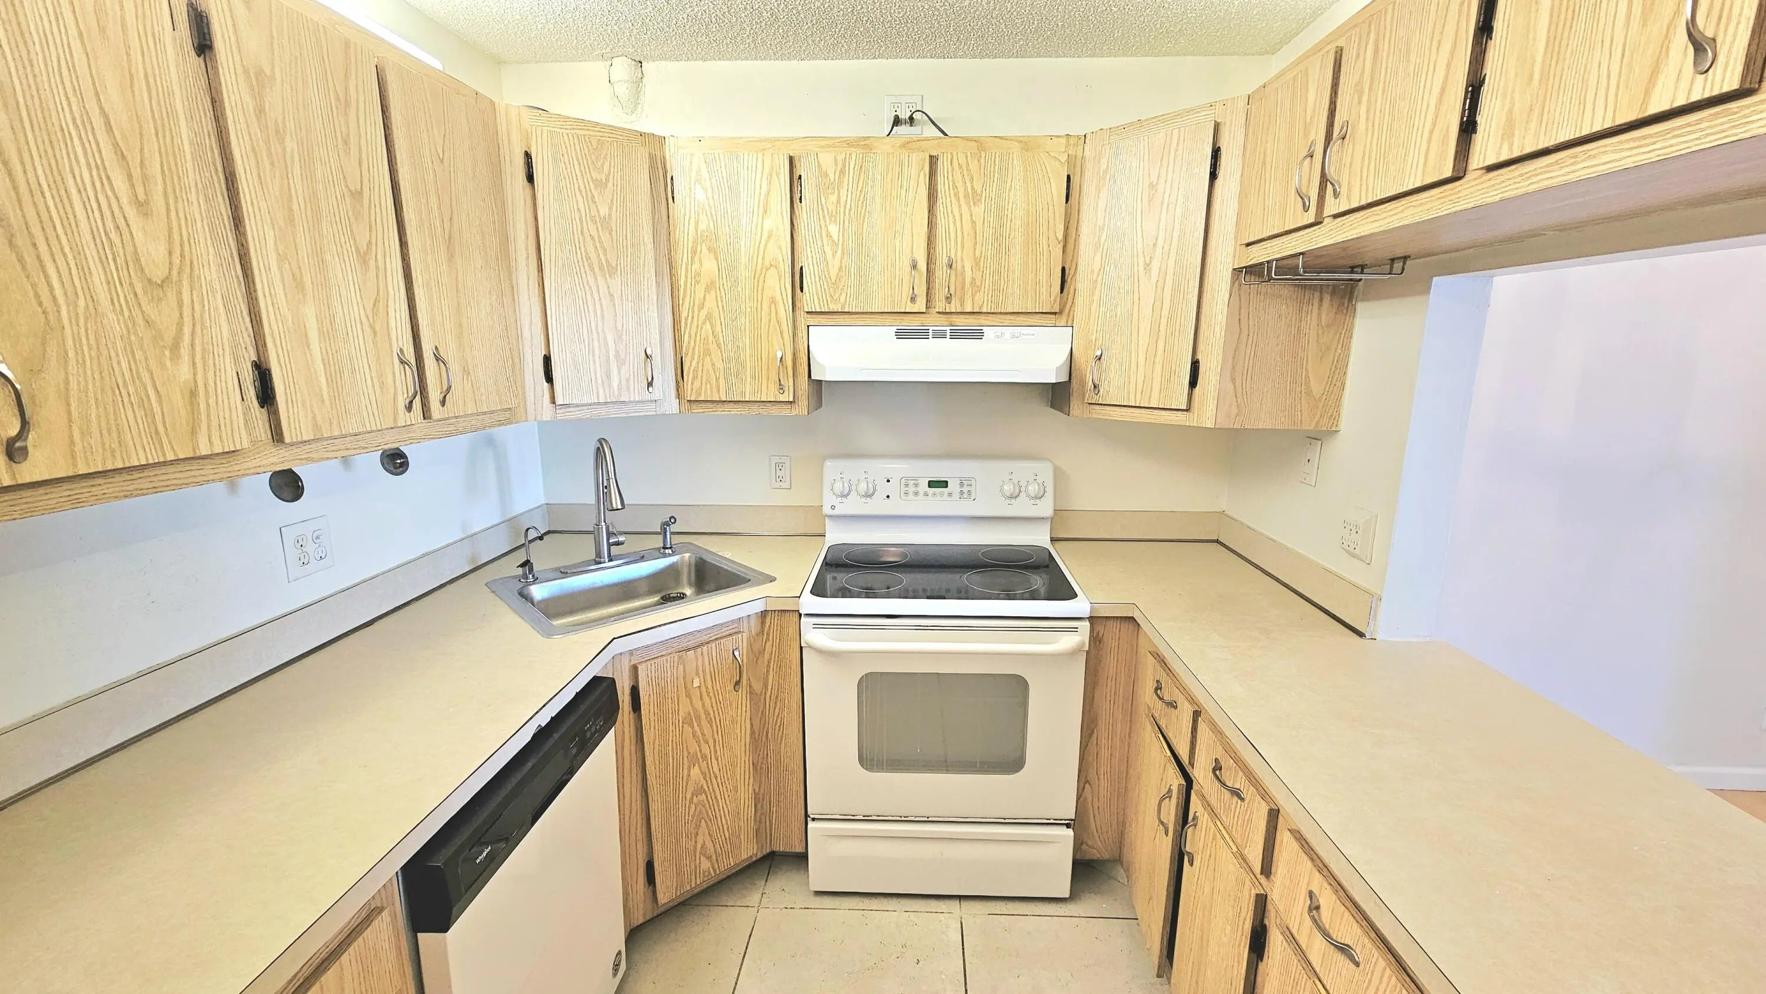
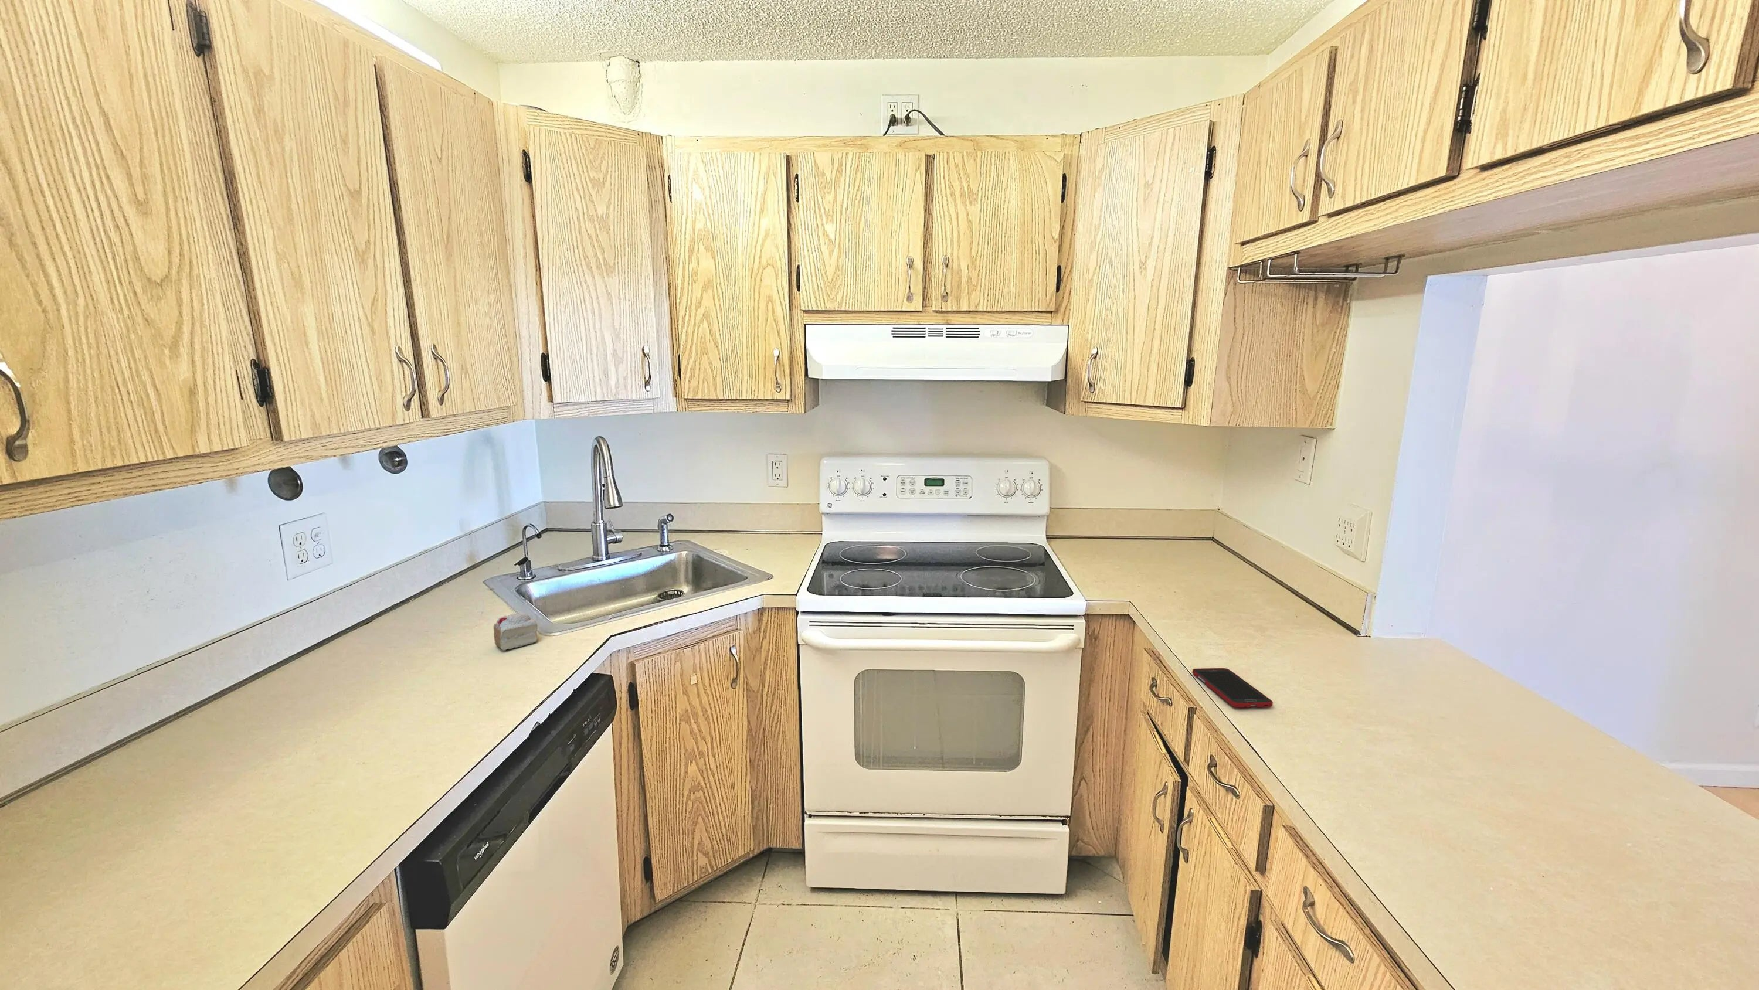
+ cell phone (1230, 687)
+ cake slice (516, 629)
